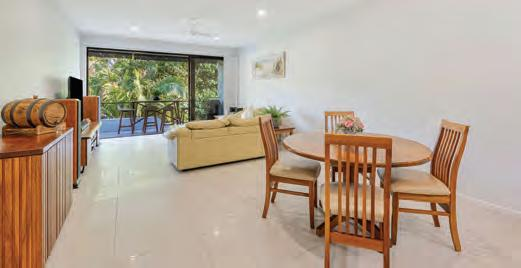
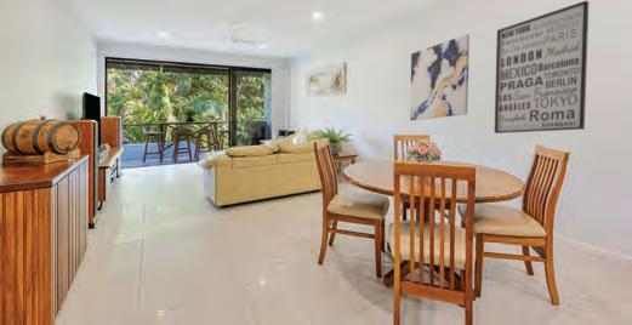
+ wall art (536, 74)
+ wall art (437, 81)
